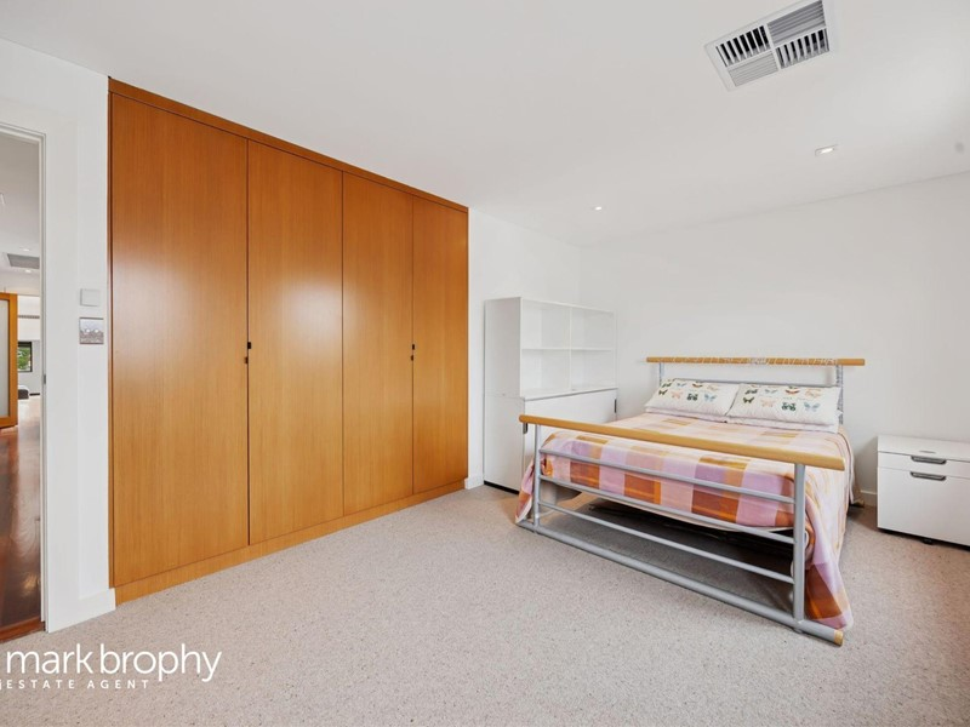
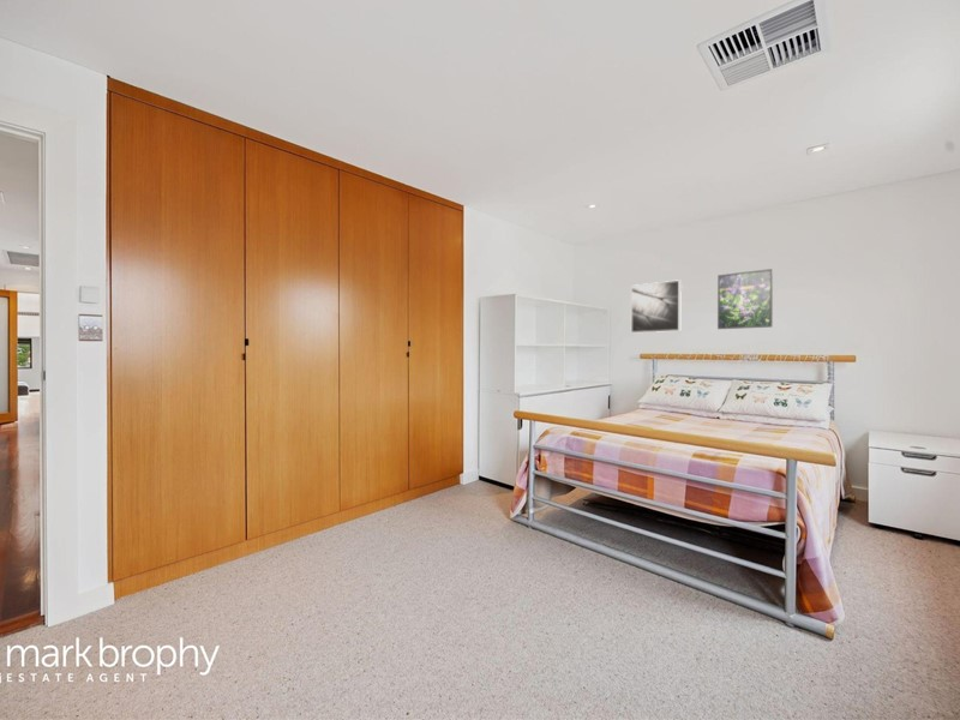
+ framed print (744, 300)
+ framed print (655, 307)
